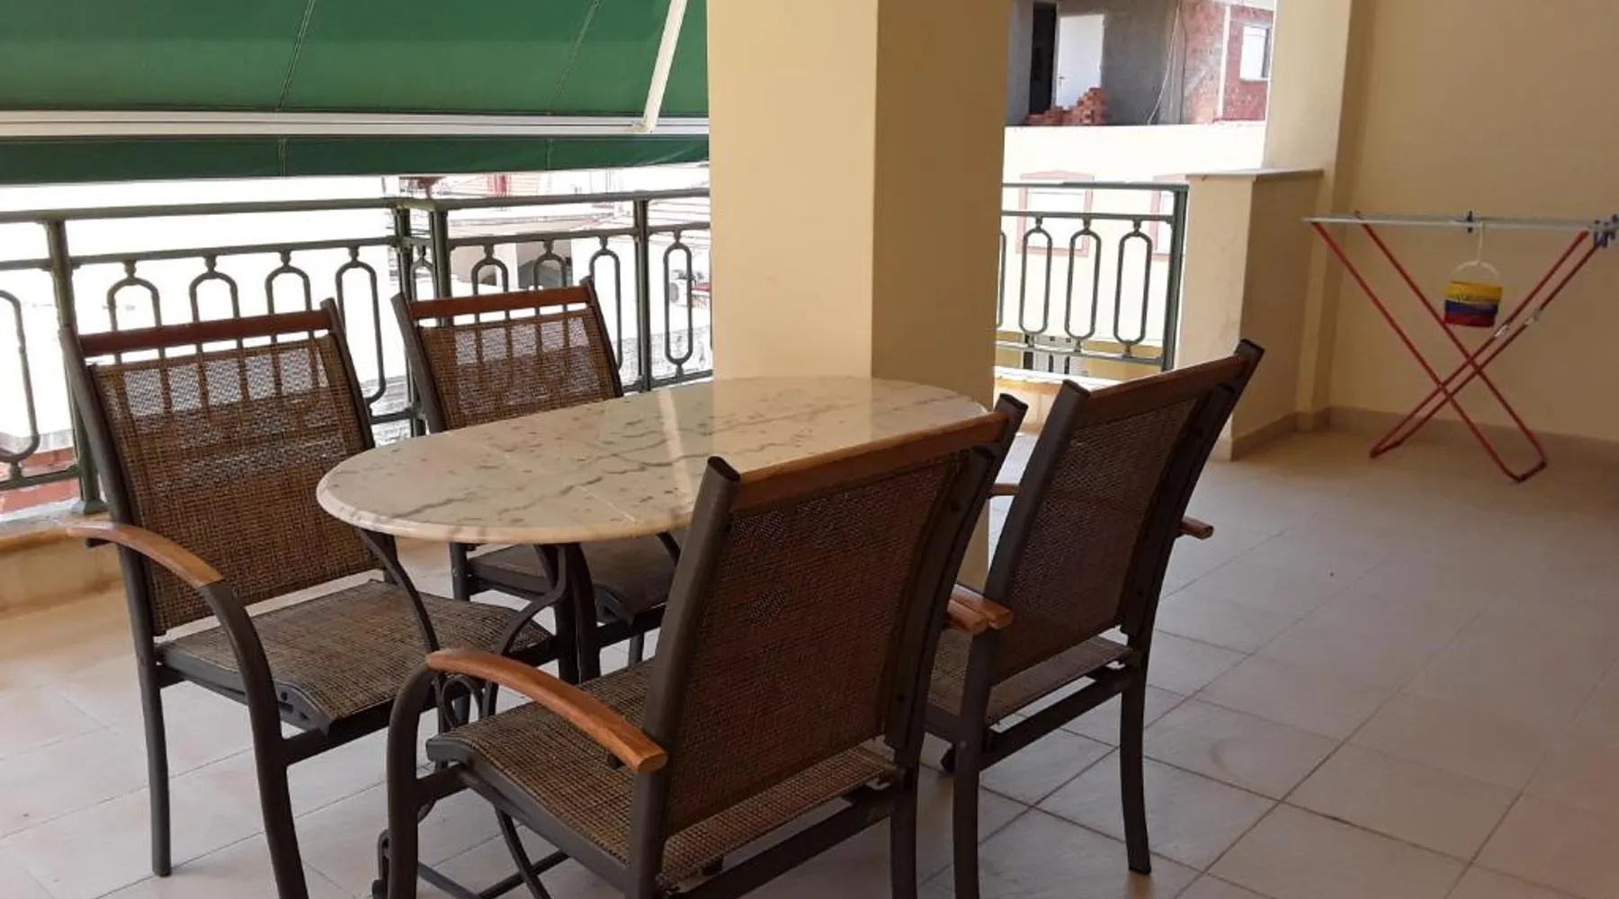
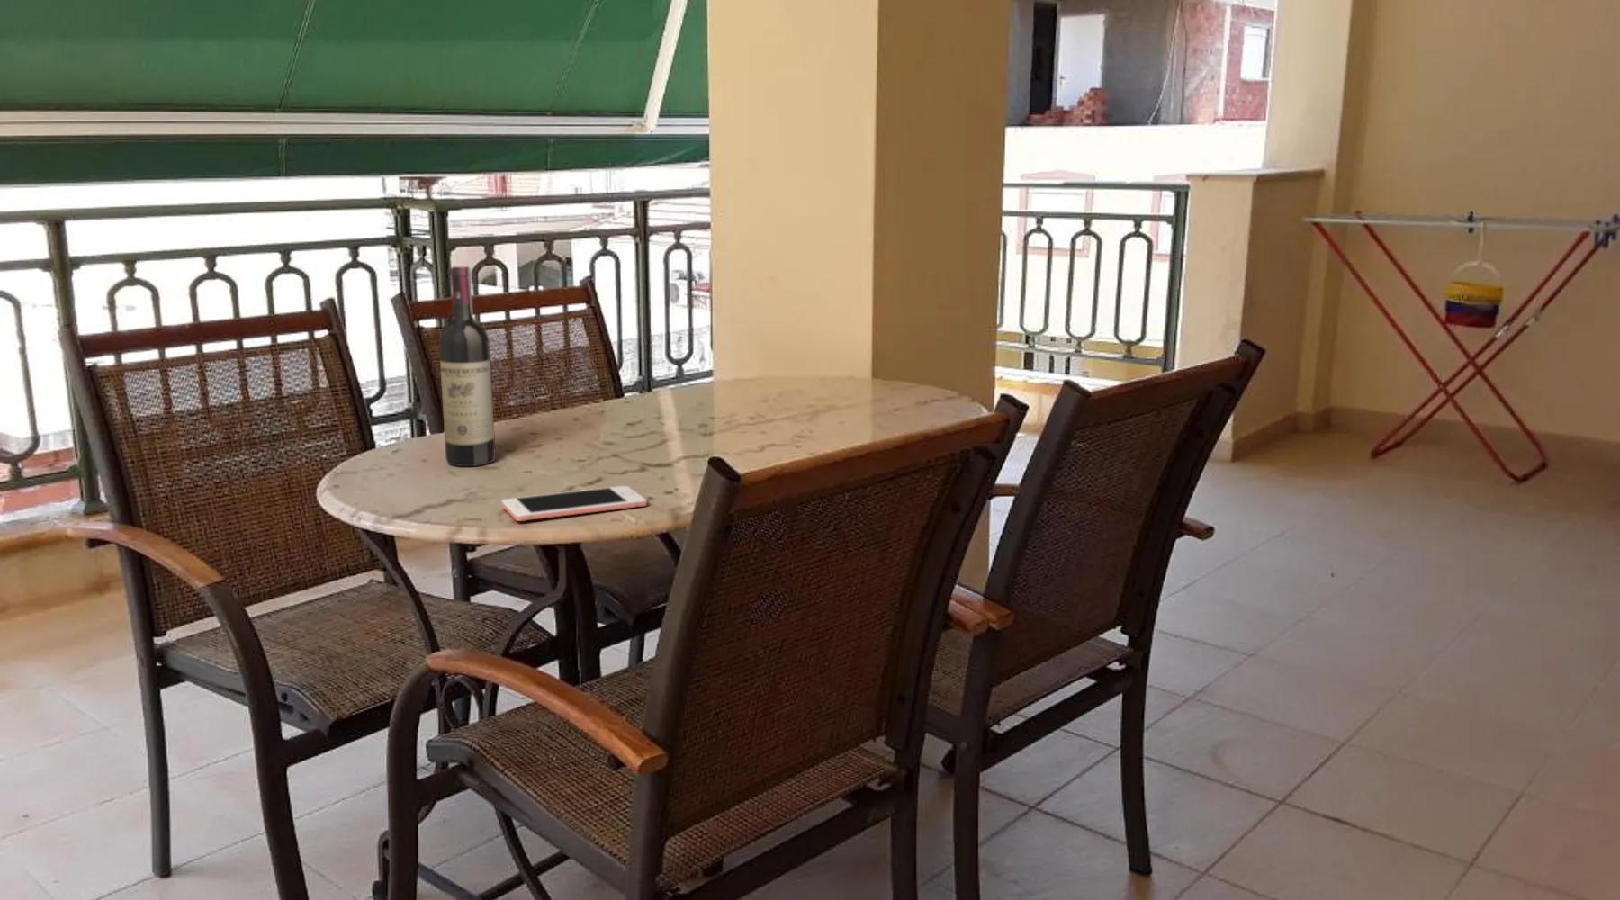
+ wine bottle (465, 365)
+ cell phone (574, 502)
